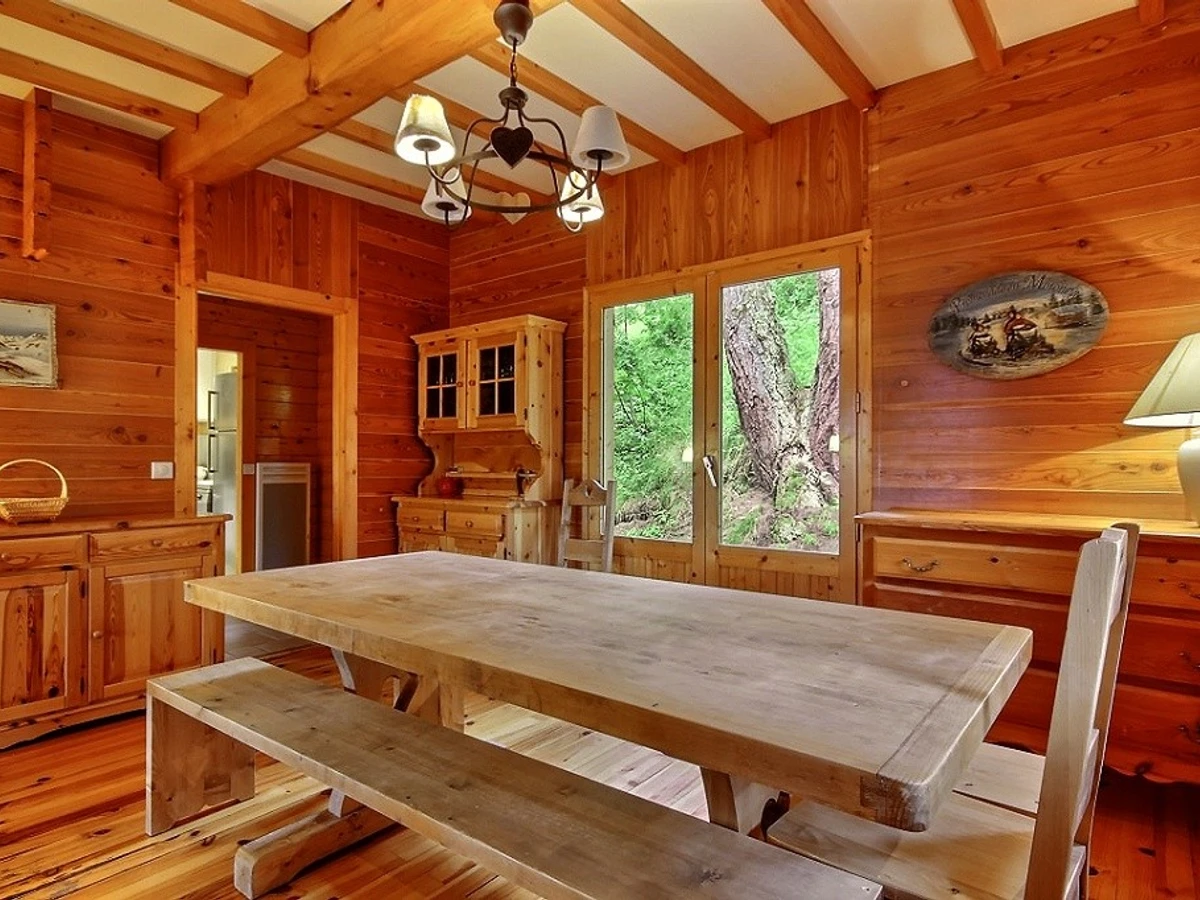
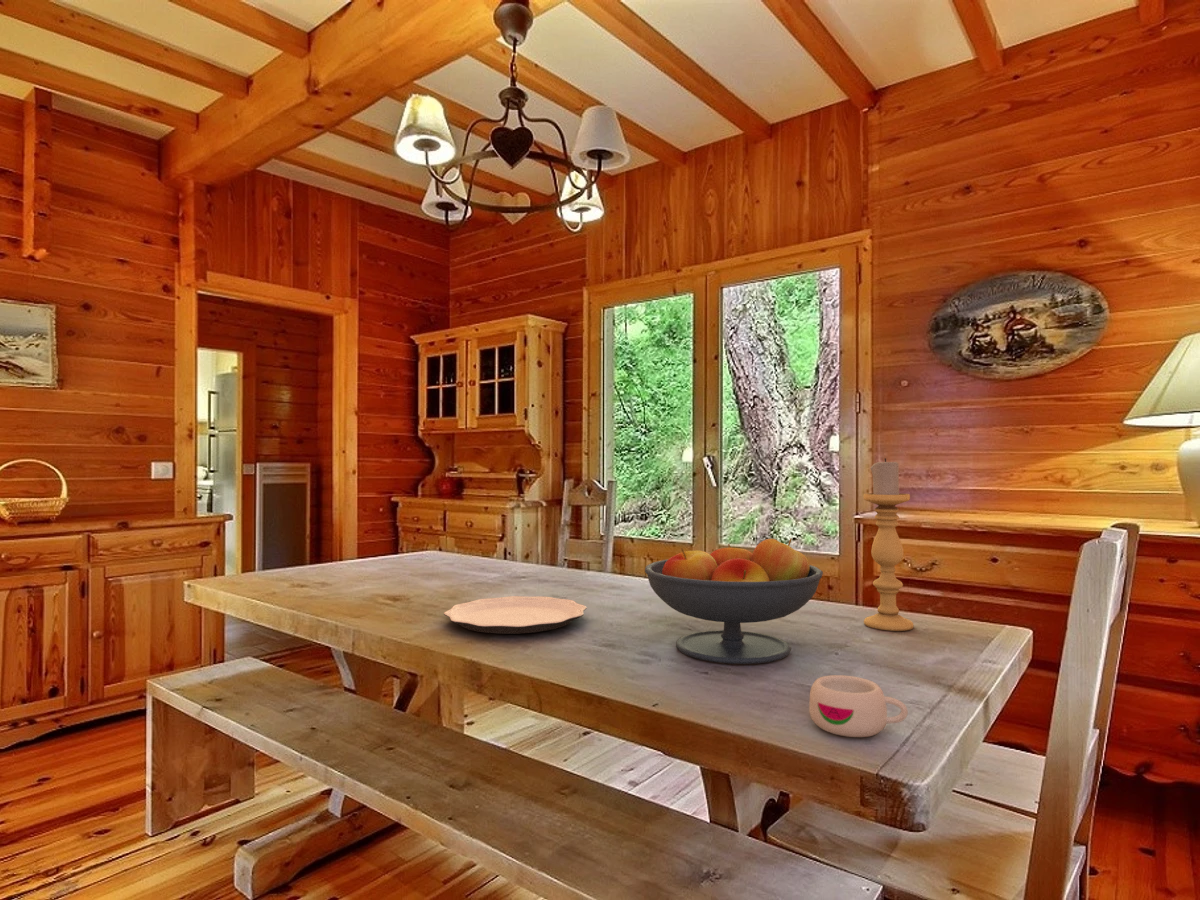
+ plate (516, 614)
+ mug (857, 706)
+ fruit bowl (731, 593)
+ candle holder (887, 541)
